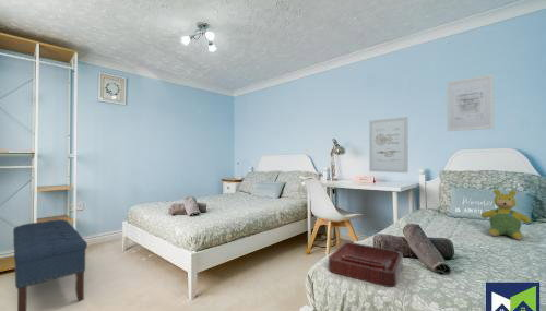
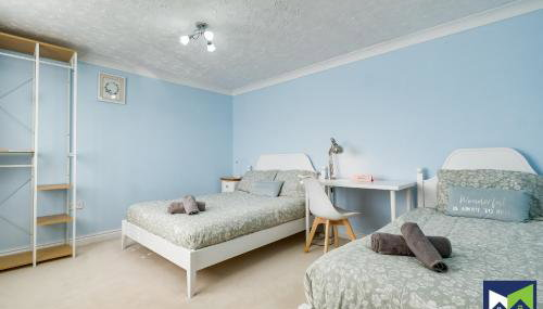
- bench (46, 258)
- decorative tray (366, 261)
- wall art (388, 145)
- wall art (468, 104)
- teddy bear (505, 213)
